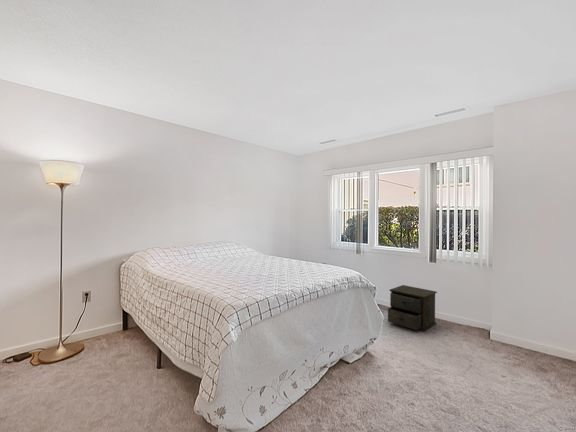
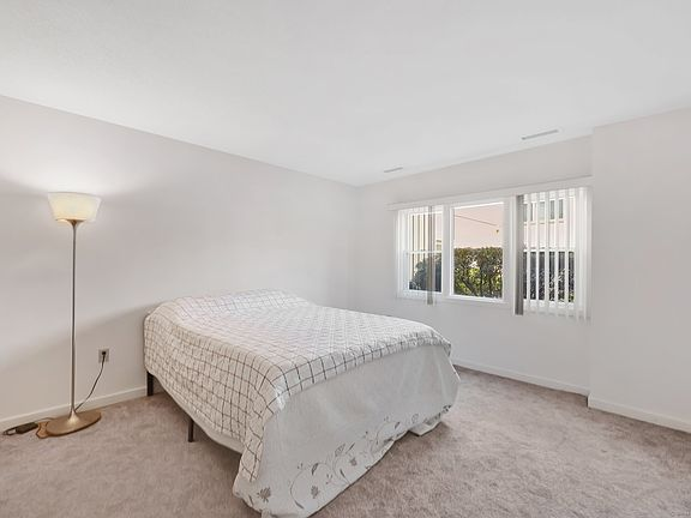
- nightstand (411, 307)
